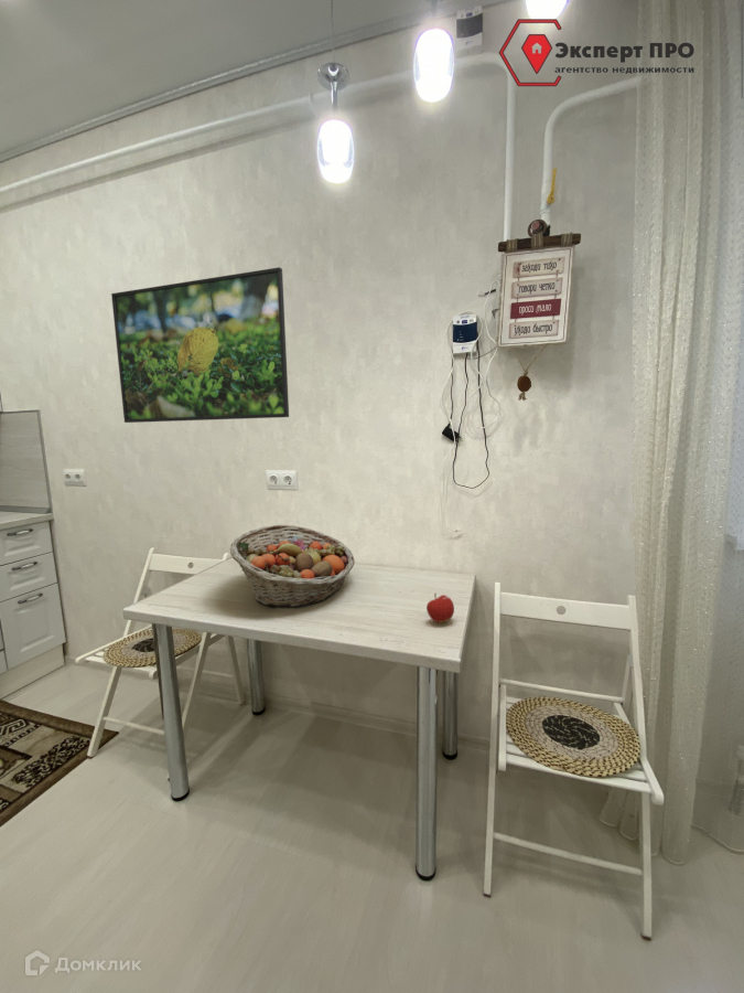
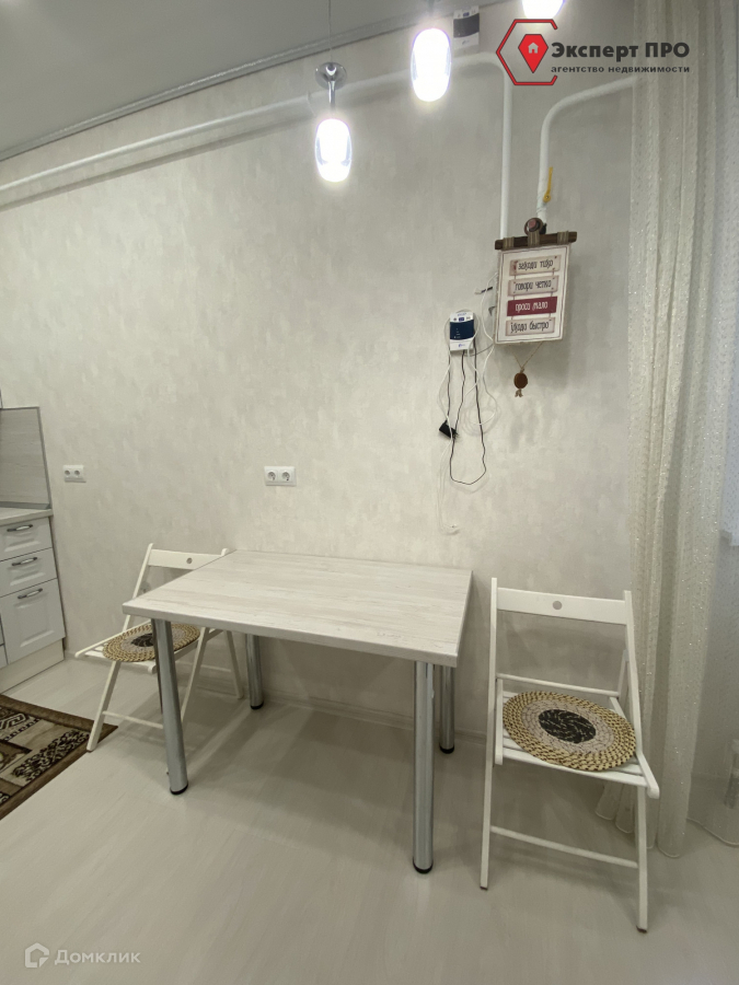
- fruit basket (295, 562)
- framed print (196, 352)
- fruit (440, 608)
